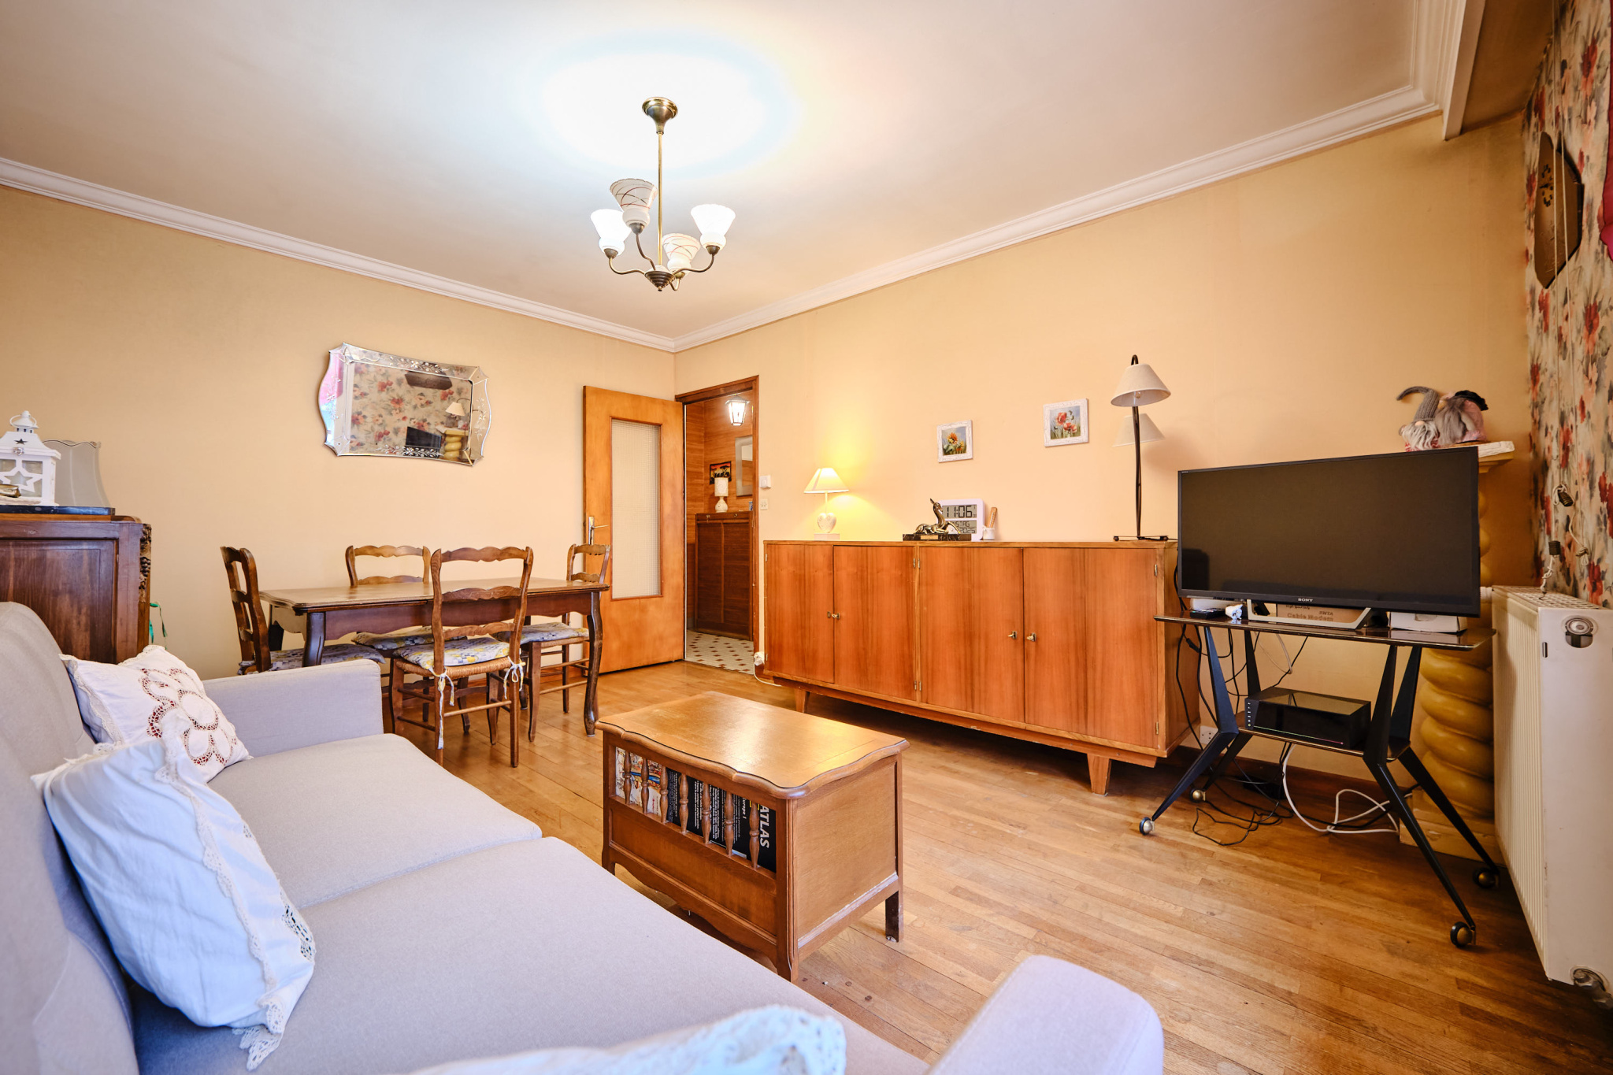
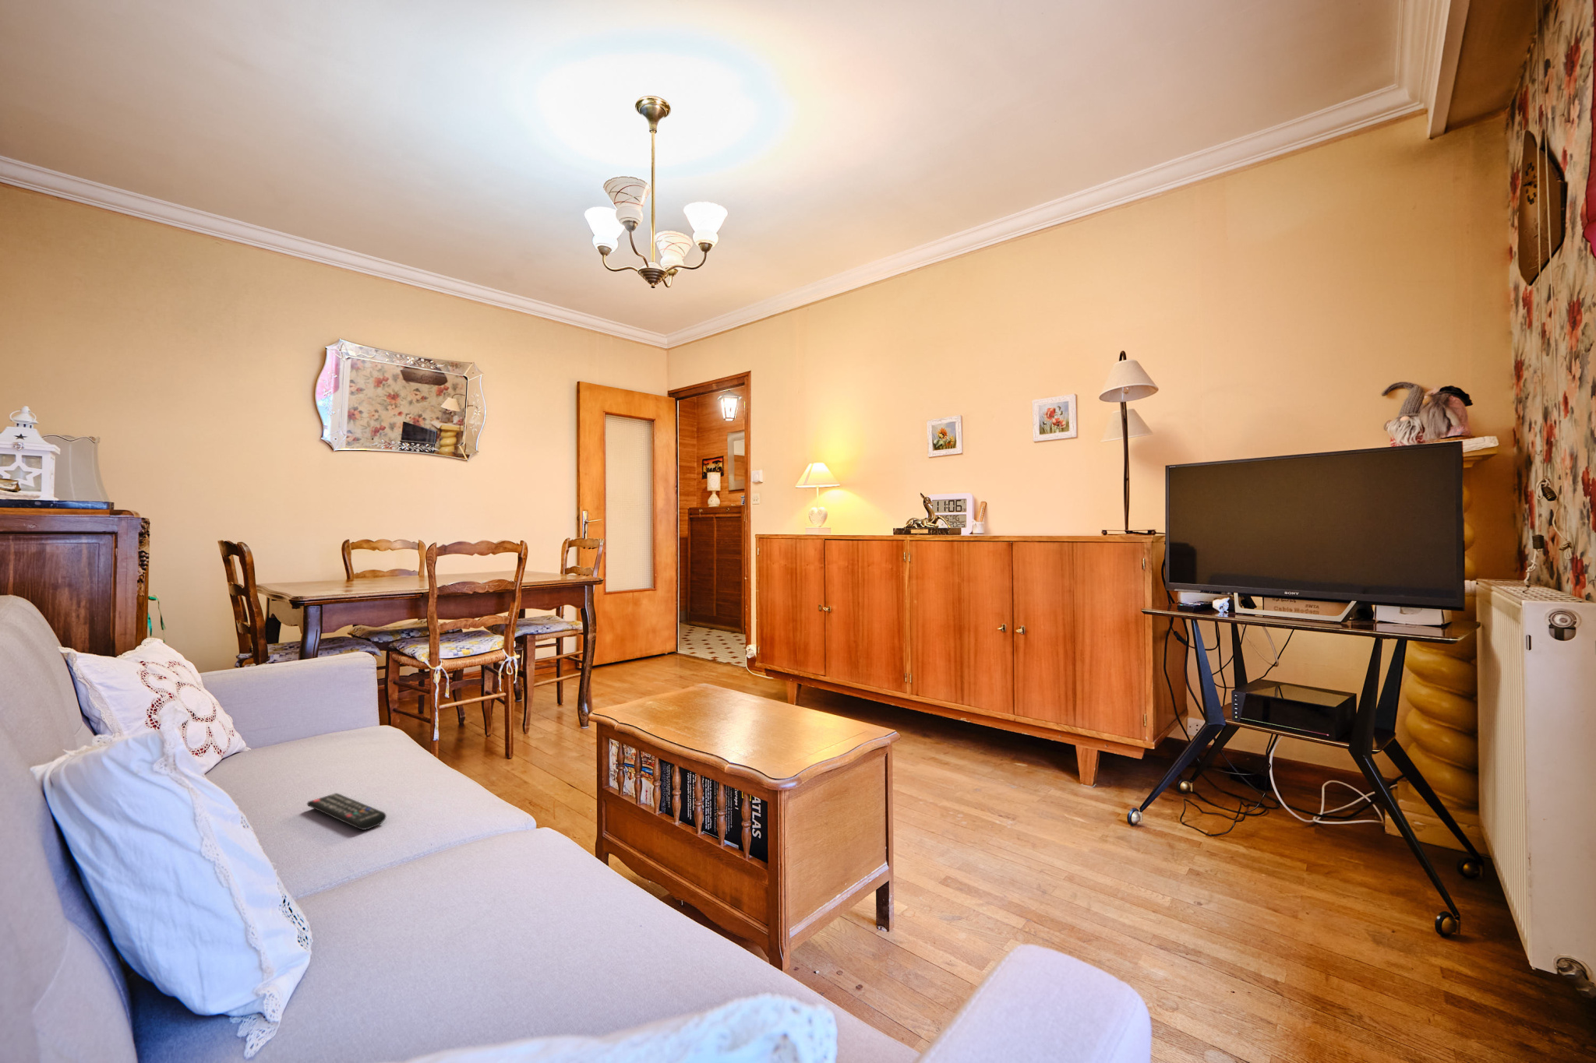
+ remote control (345, 810)
